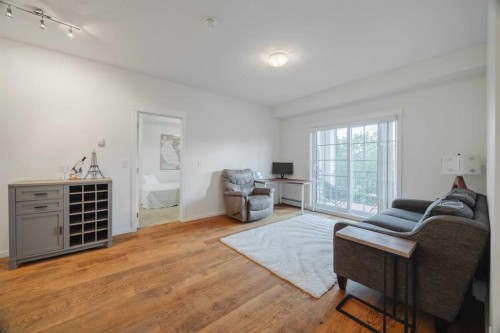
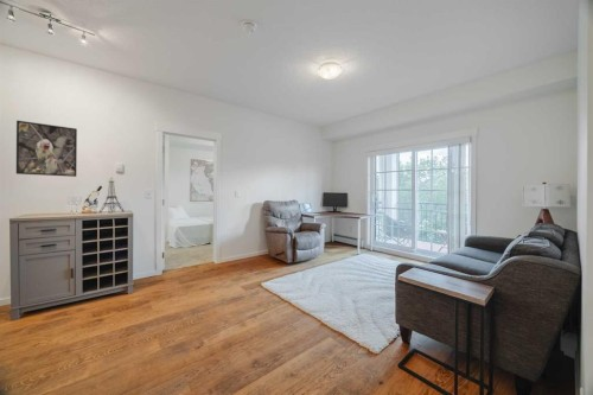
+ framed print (47, 149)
